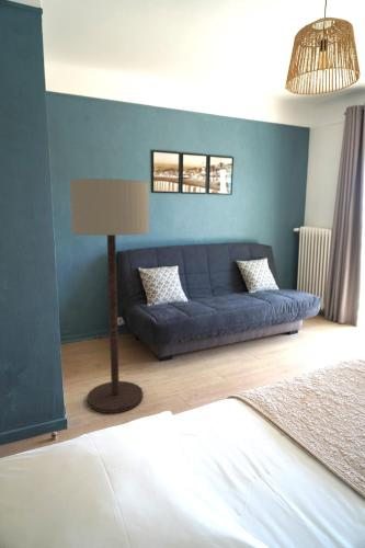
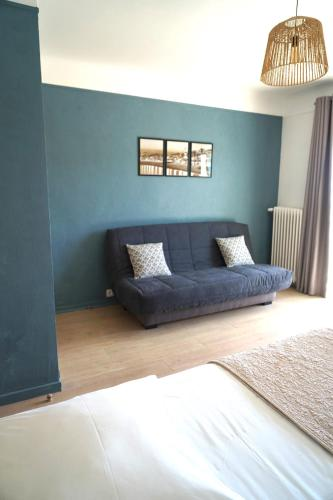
- floor lamp (113, 296)
